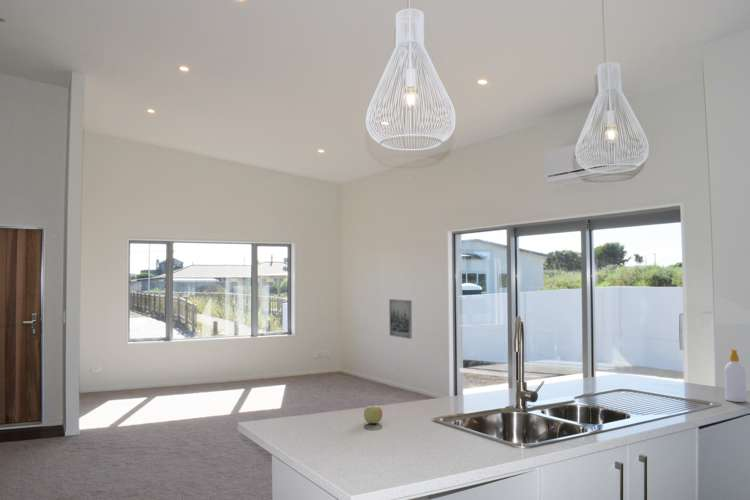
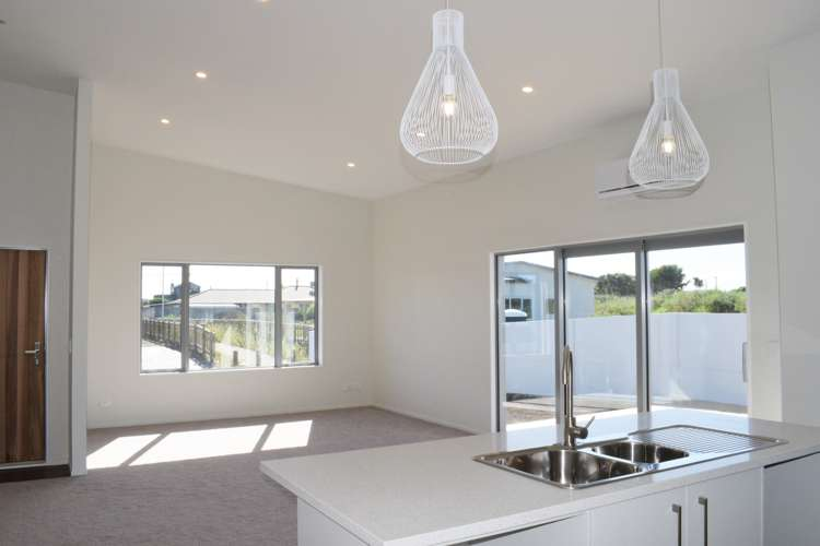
- soap bottle (734, 374)
- fruit (373, 412)
- wall art (400, 318)
